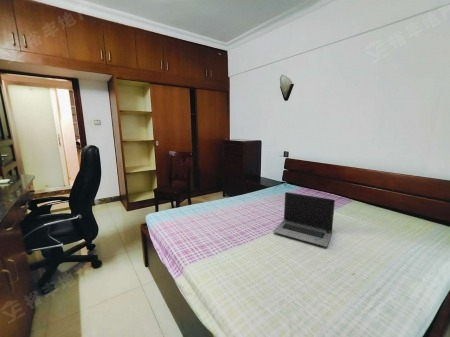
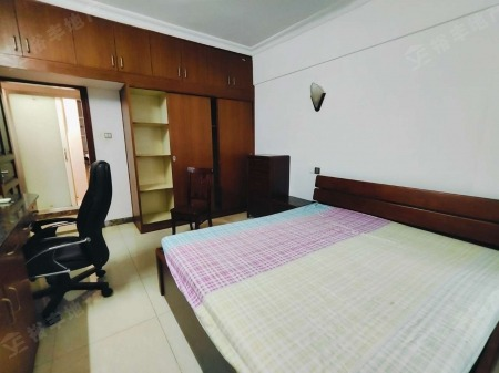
- laptop computer (303, 217)
